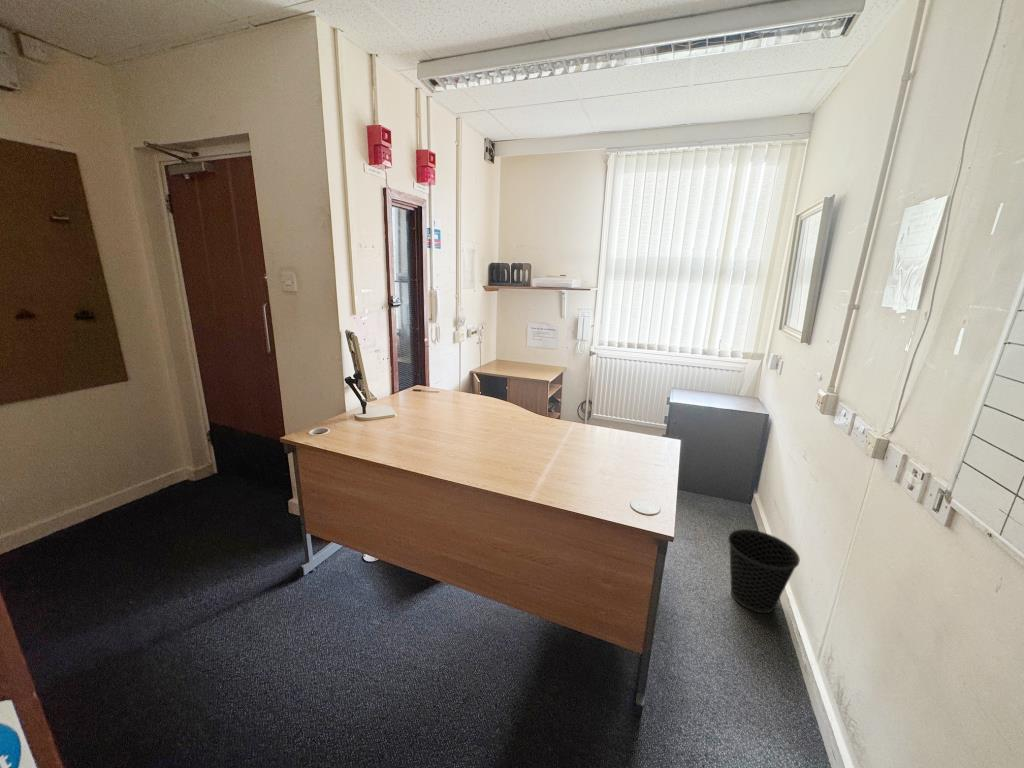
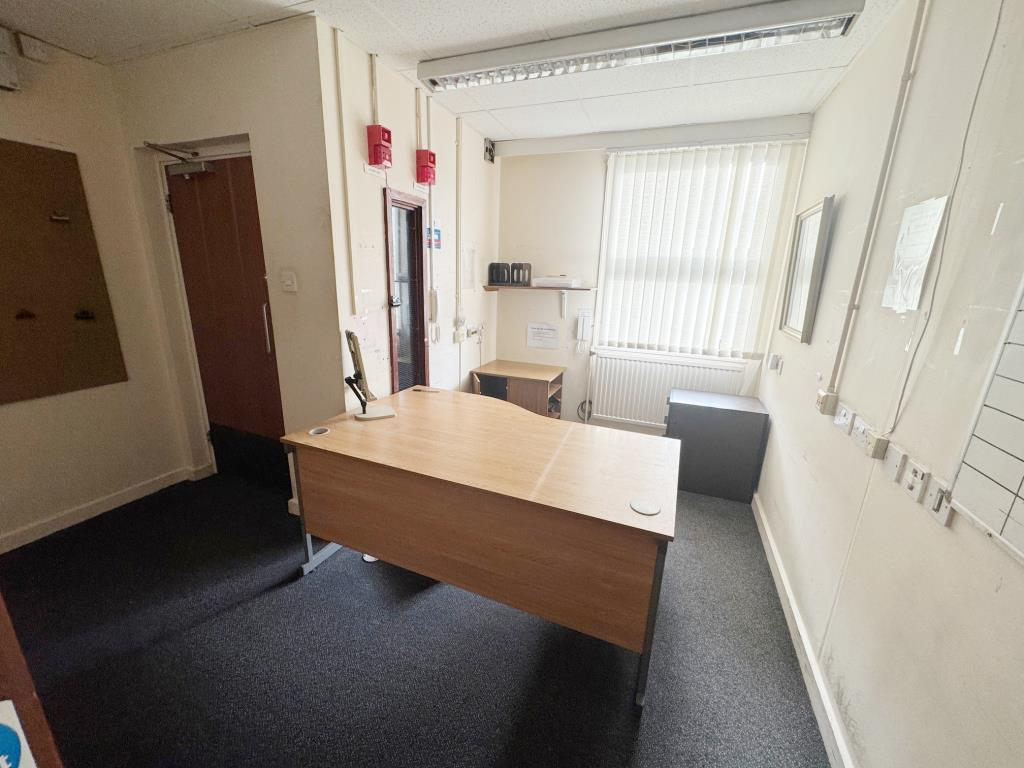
- wastebasket (757, 573)
